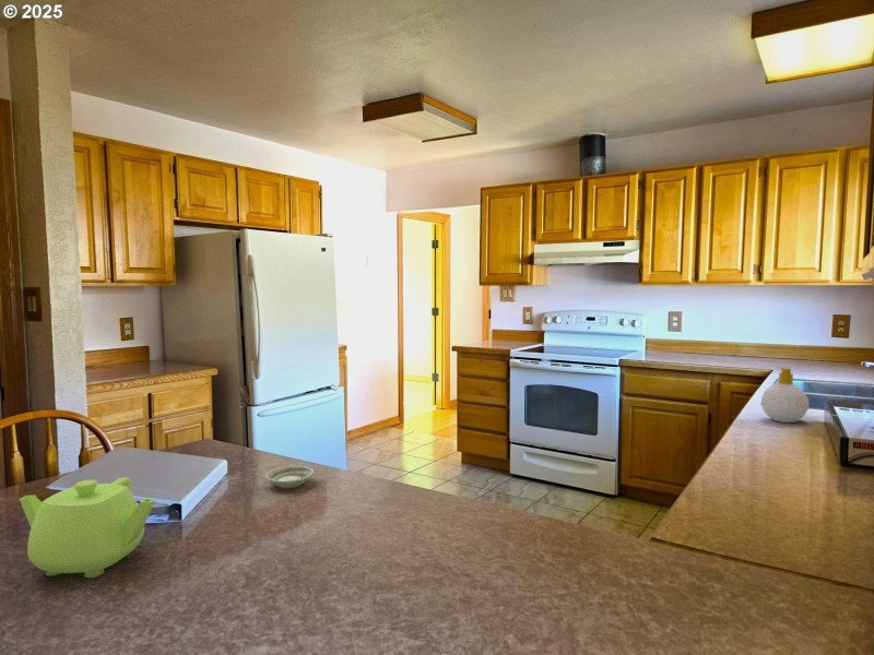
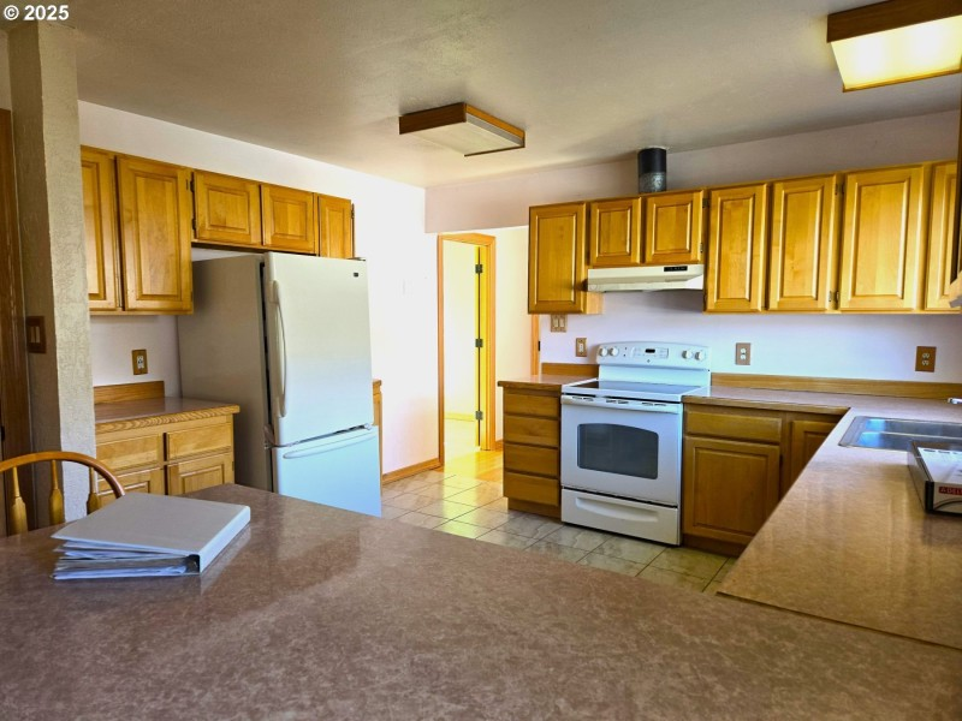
- teapot (94, 517)
- soap bottle (784, 394)
- saucer (290, 478)
